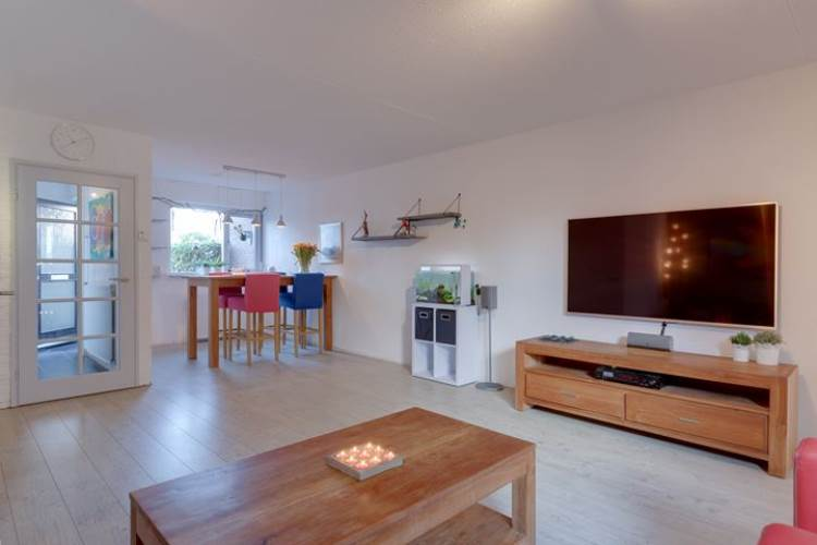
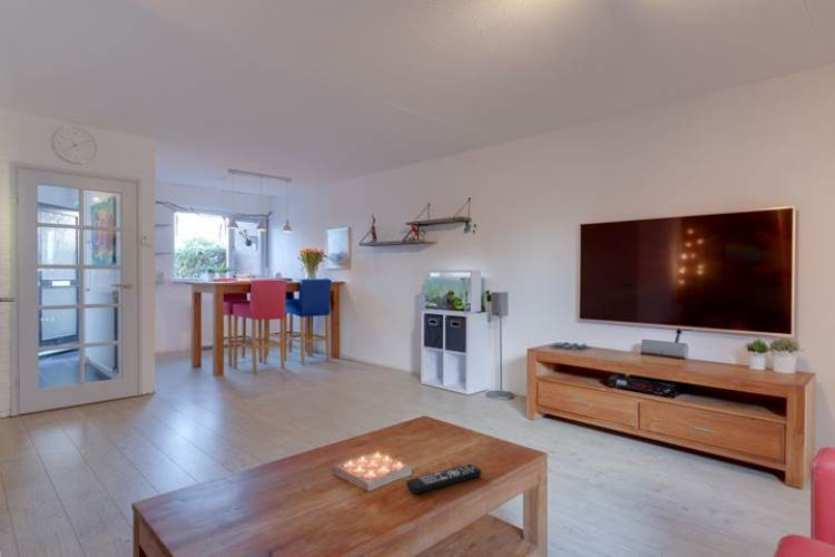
+ remote control (444, 478)
